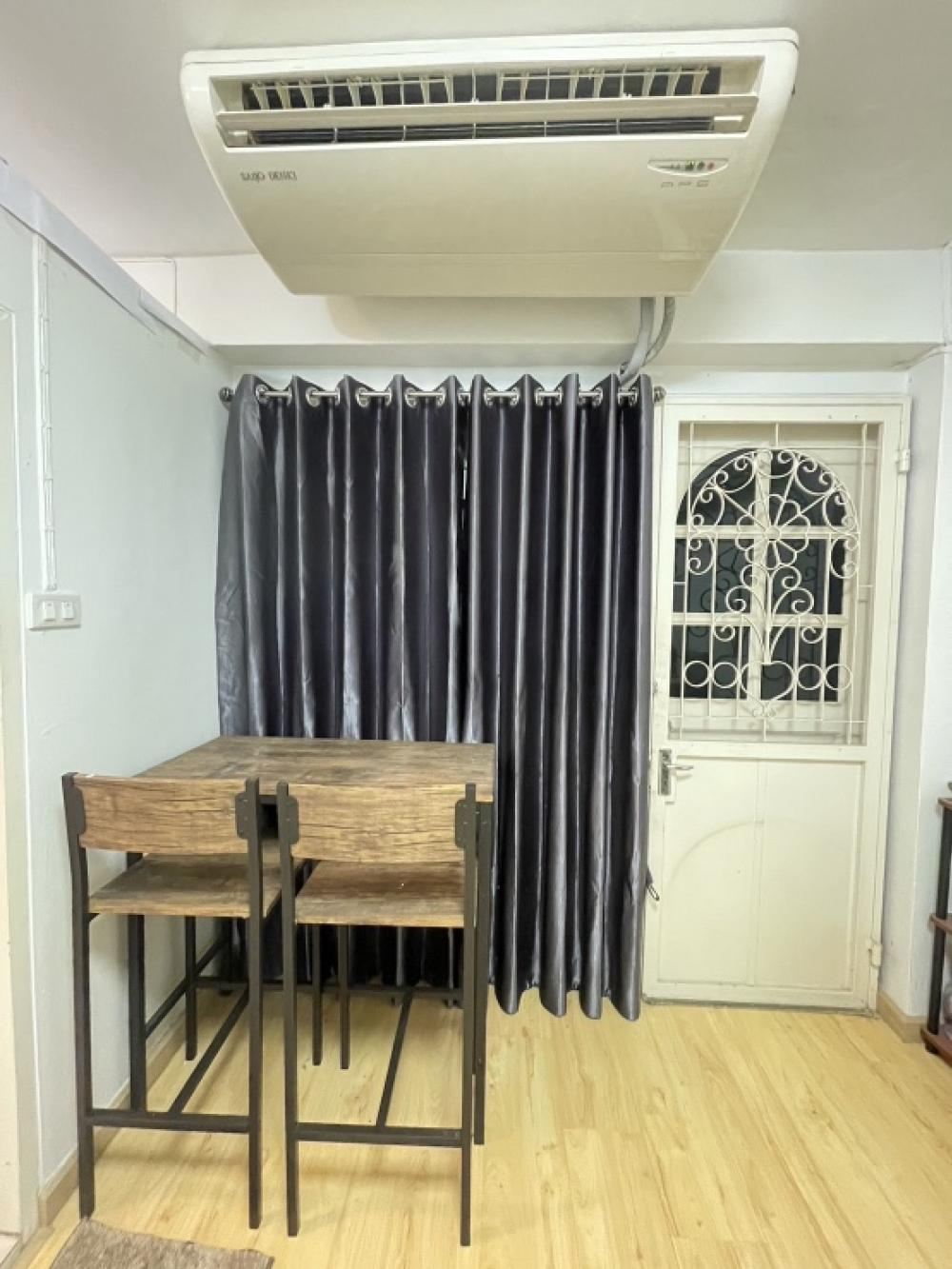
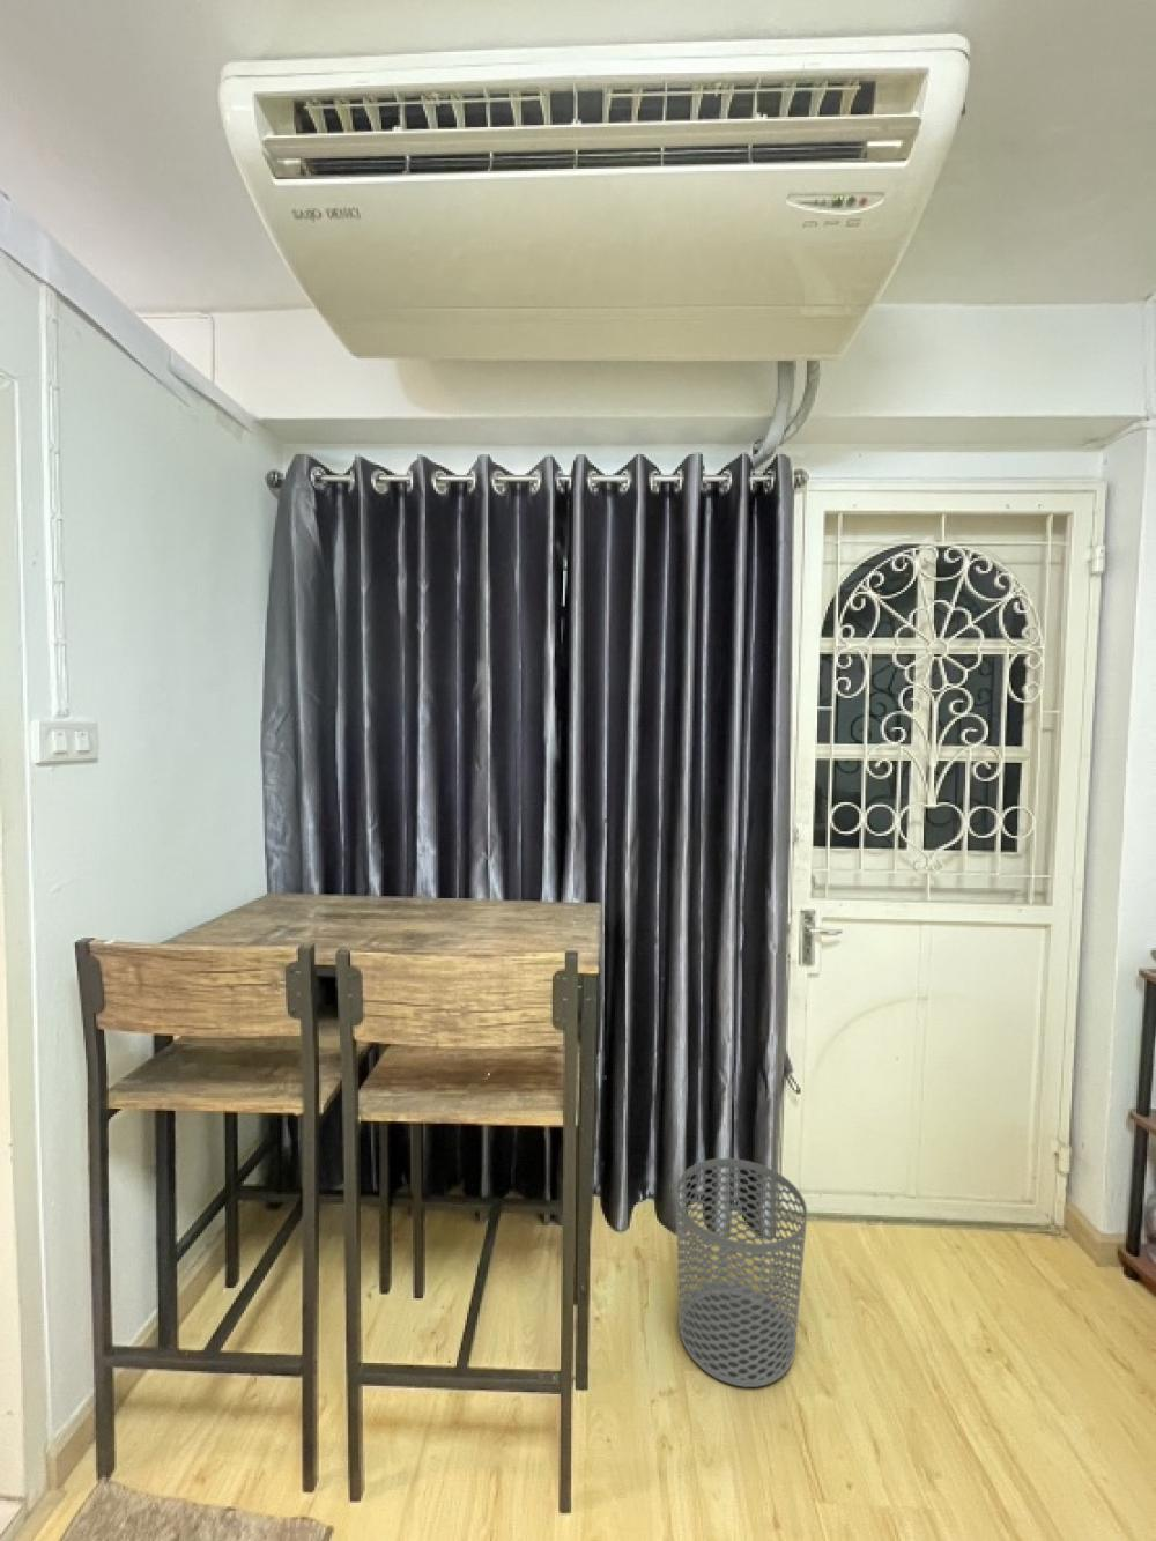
+ waste bin (737, 1267)
